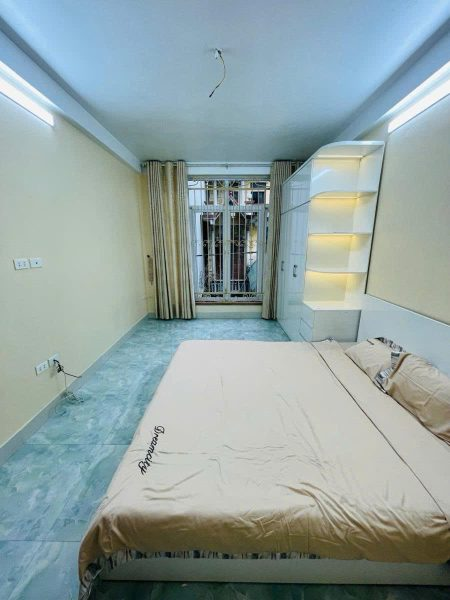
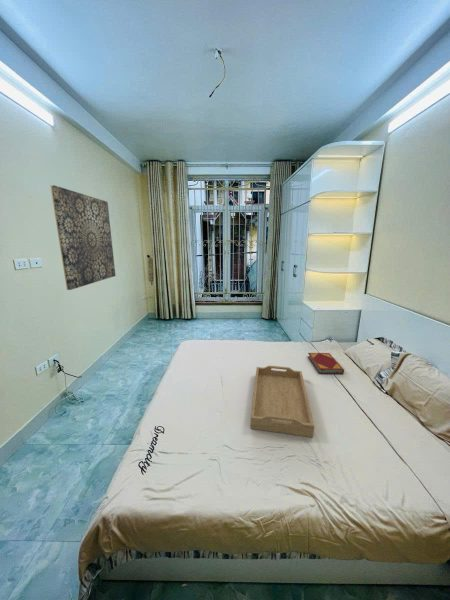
+ serving tray (279, 394)
+ hardback book (324, 362)
+ wall art (89, 240)
